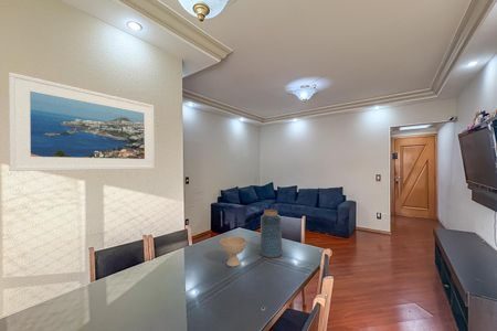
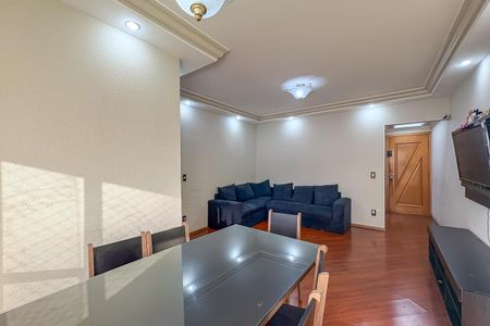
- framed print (96, 130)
- bowl (233, 252)
- vase (271, 232)
